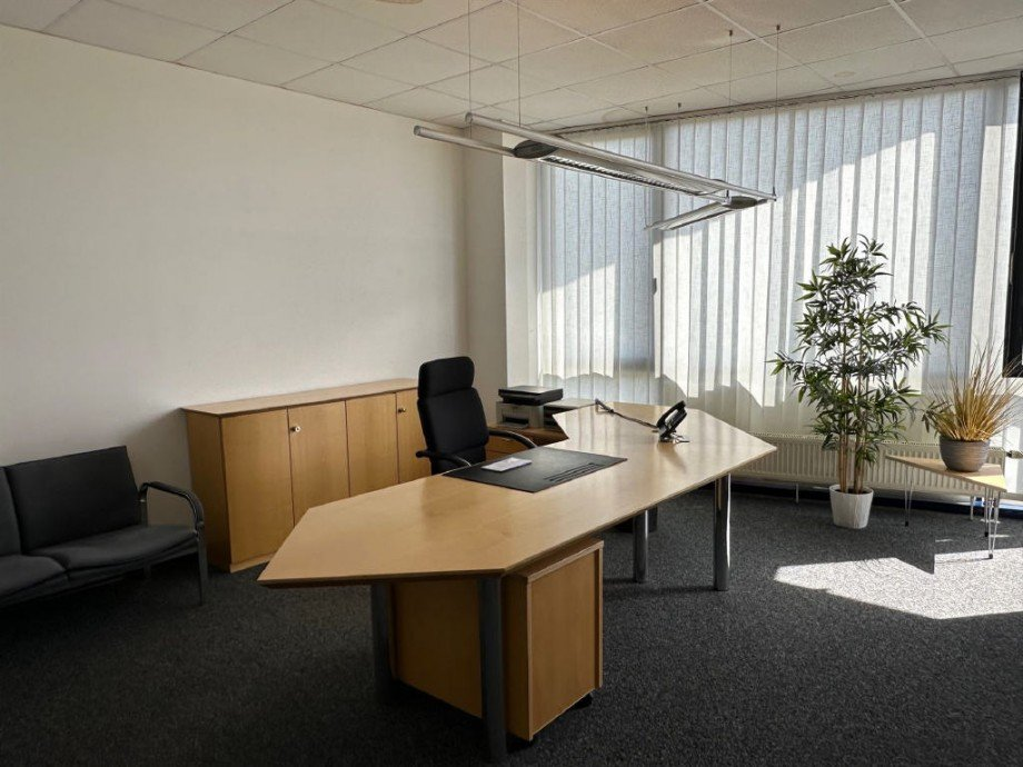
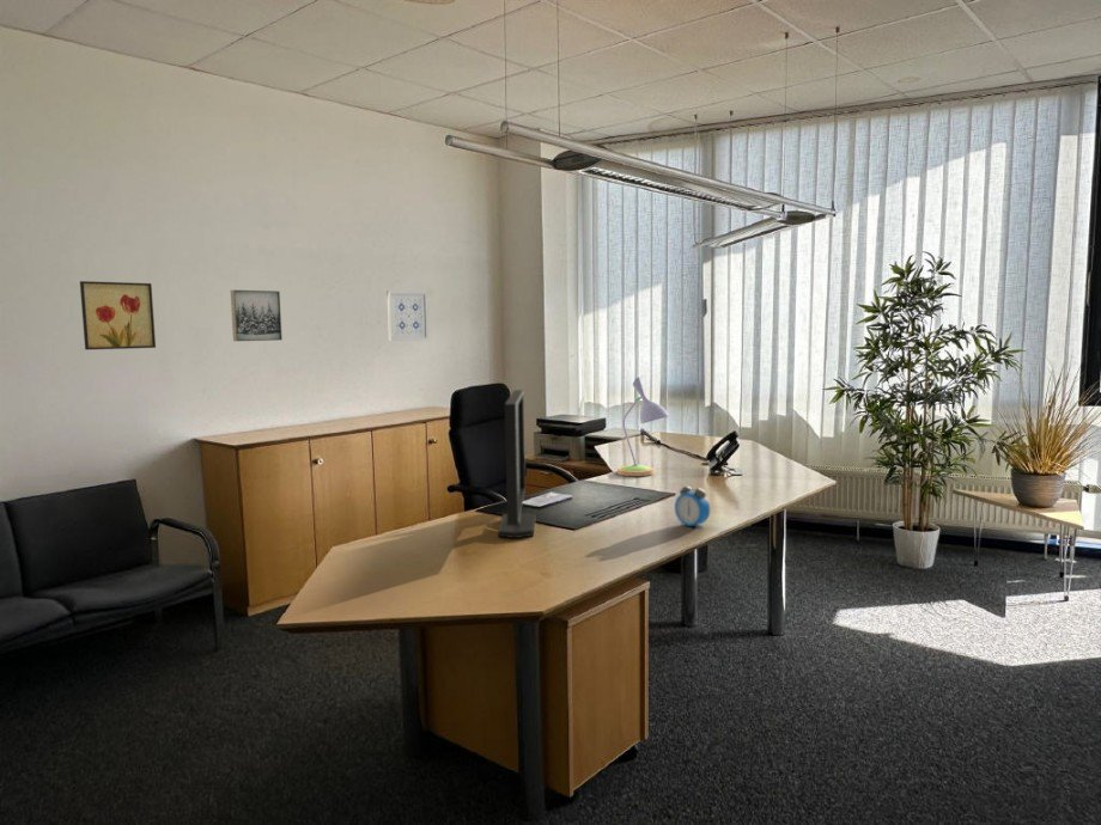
+ wall art (118, 316)
+ alarm clock (692, 506)
+ wall art (408, 316)
+ monitor (516, 462)
+ wall art (256, 316)
+ desk lamp (643, 422)
